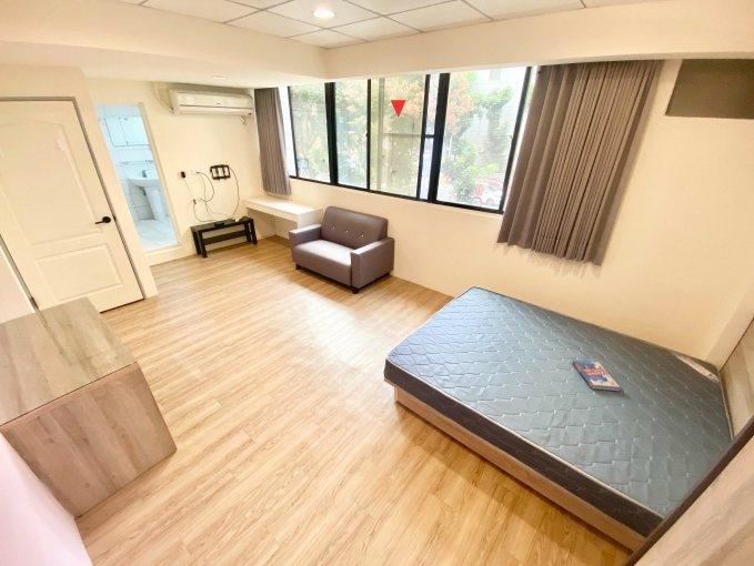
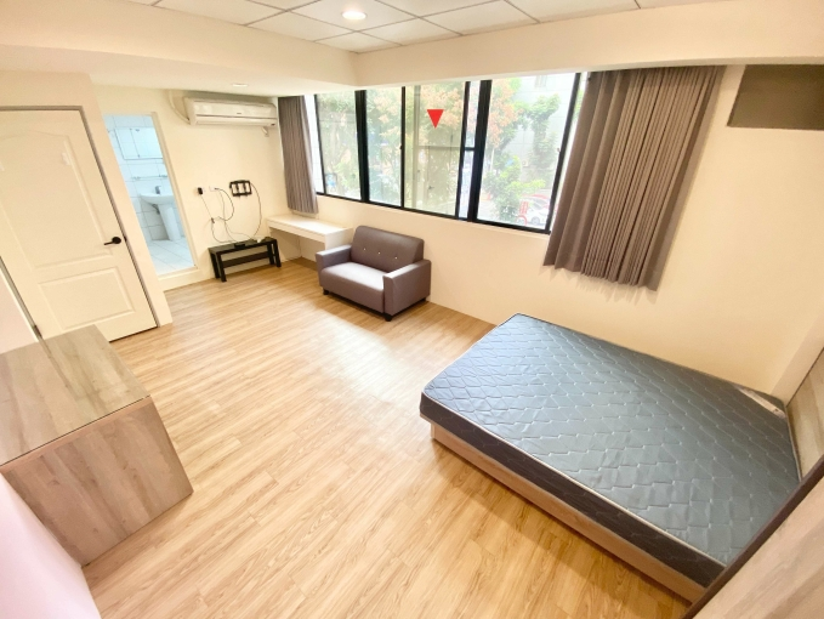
- book (594, 374)
